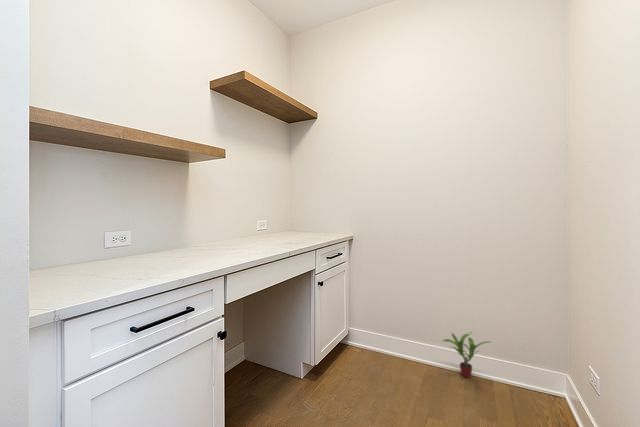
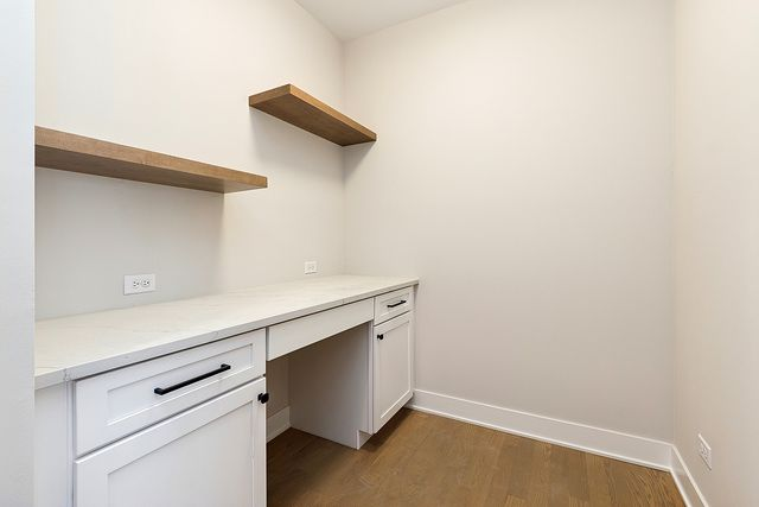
- potted plant (466, 357)
